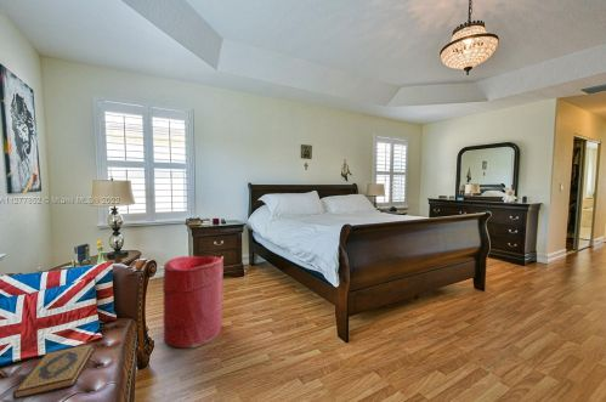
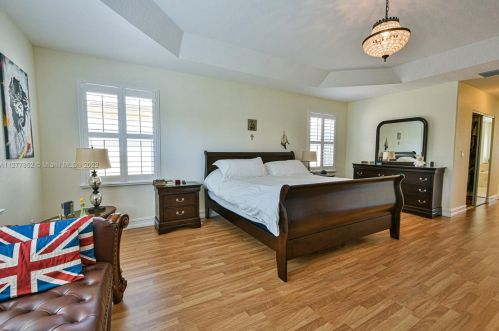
- hardback book (58, 367)
- laundry hamper (194, 295)
